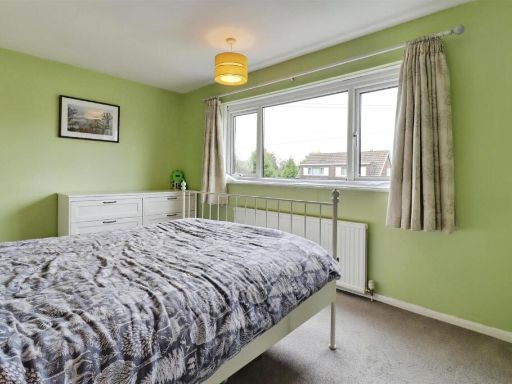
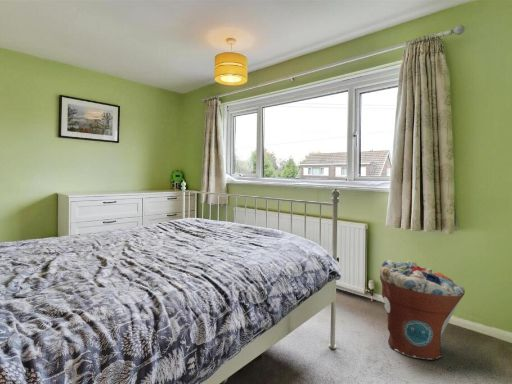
+ flower pot (418, 304)
